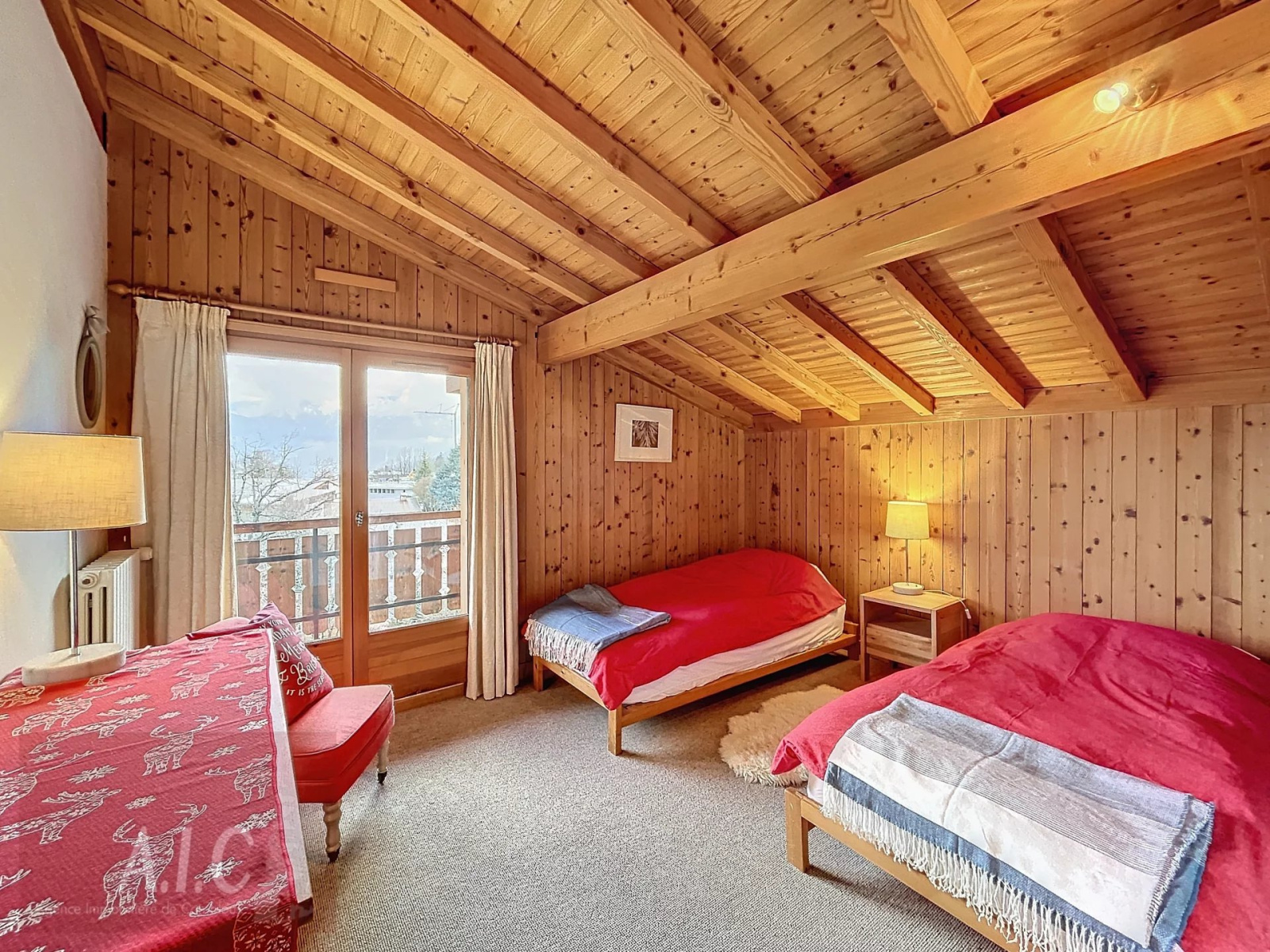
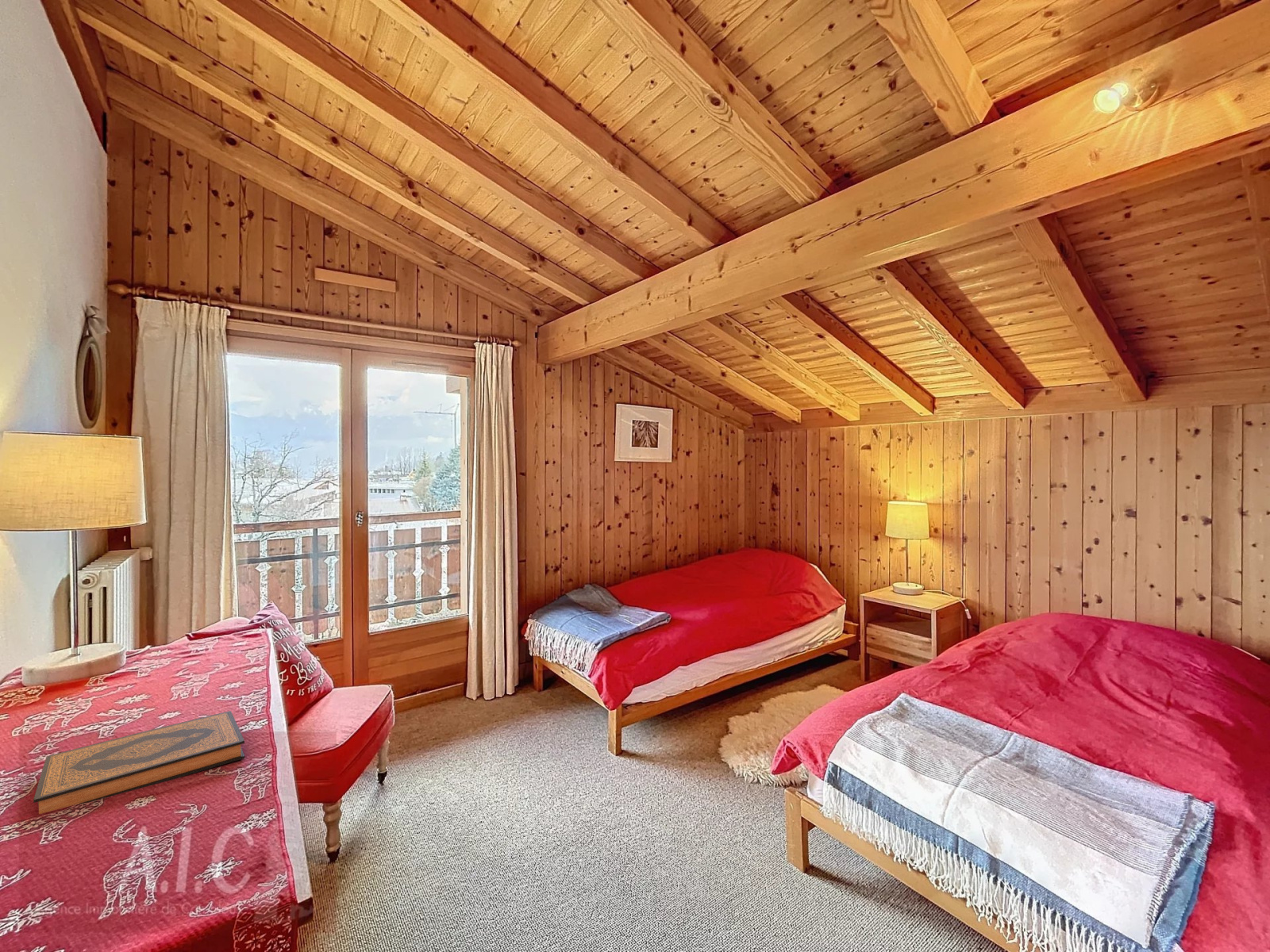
+ hardback book (148, 756)
